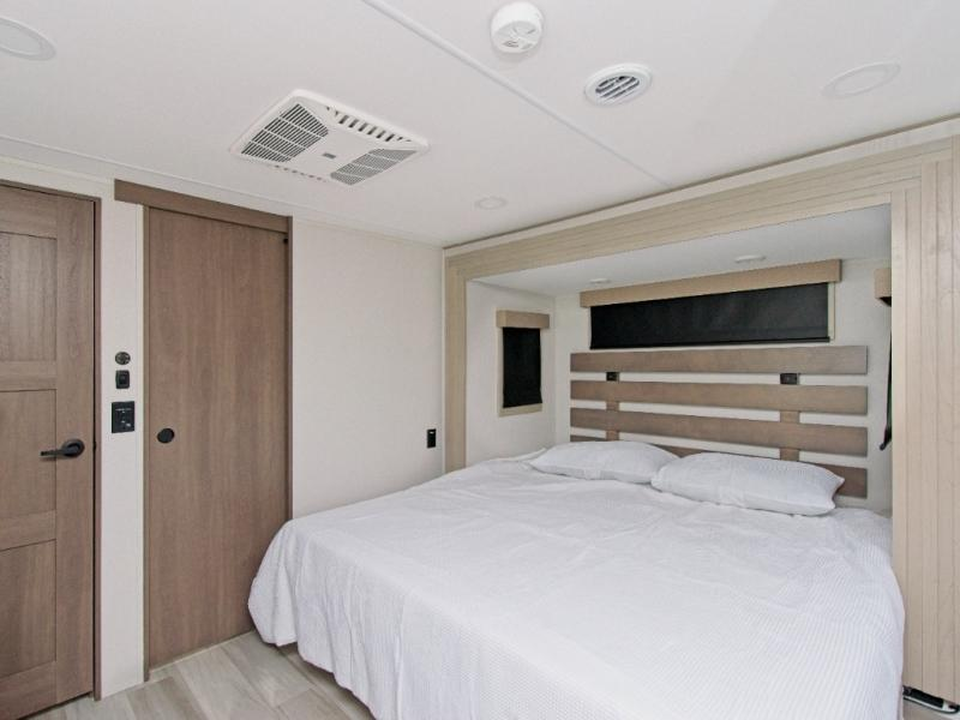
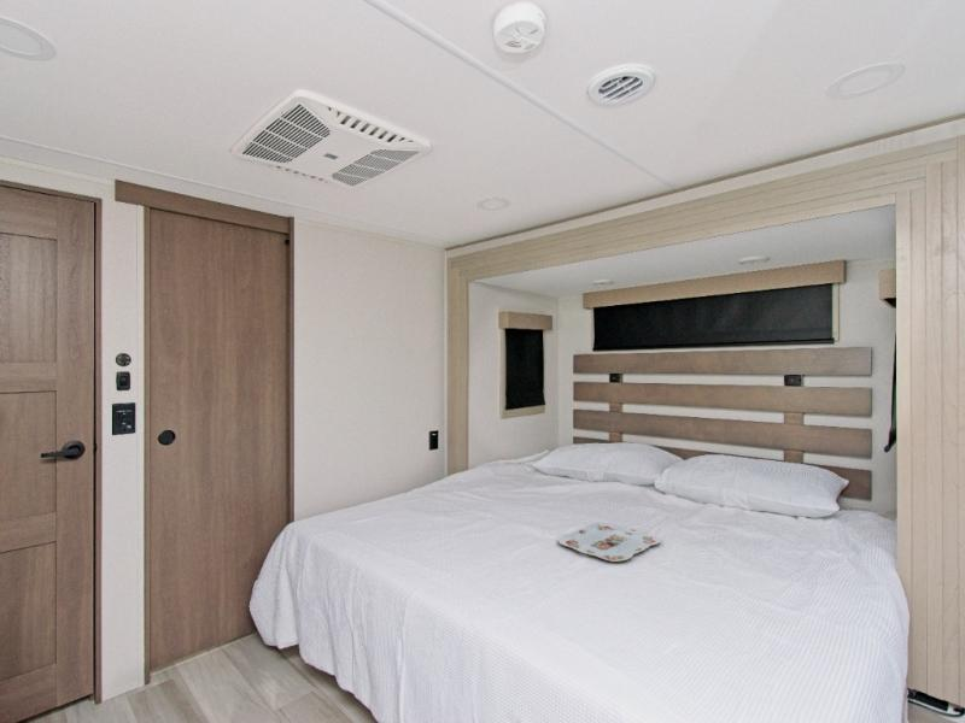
+ serving tray (609, 540)
